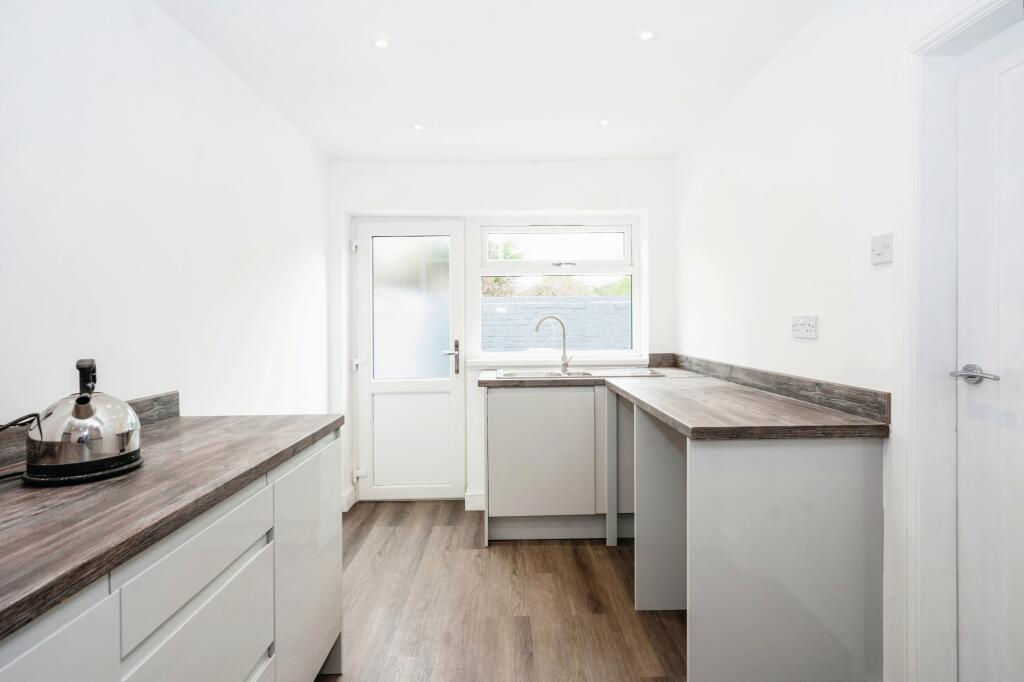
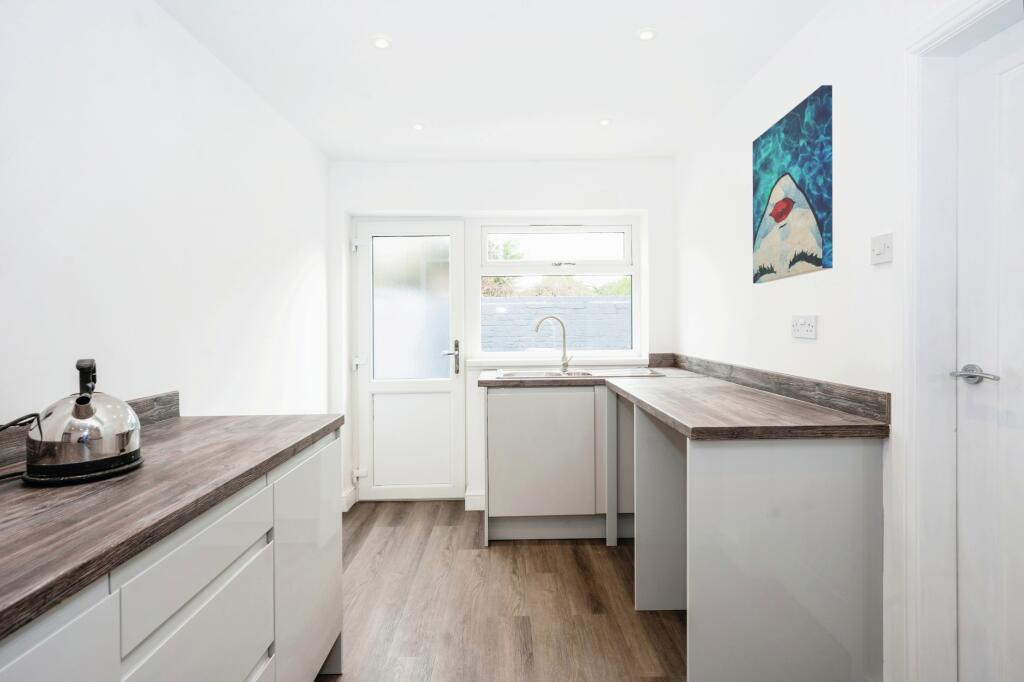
+ wall art (787, 197)
